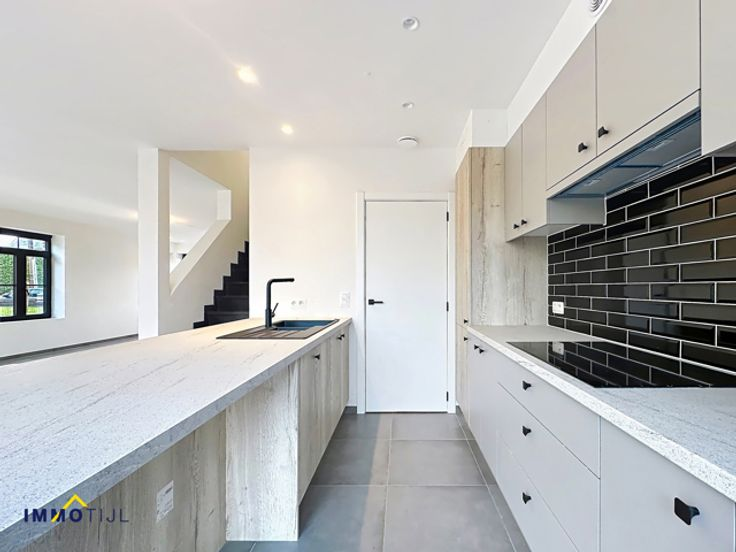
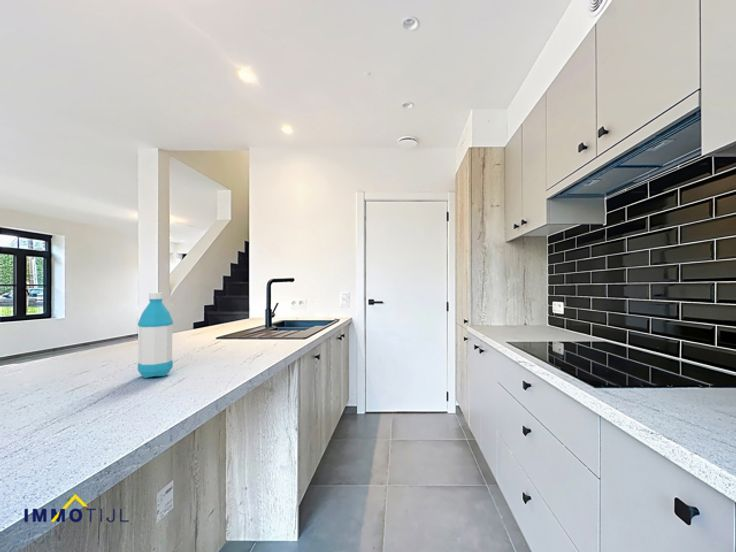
+ water bottle (155, 333)
